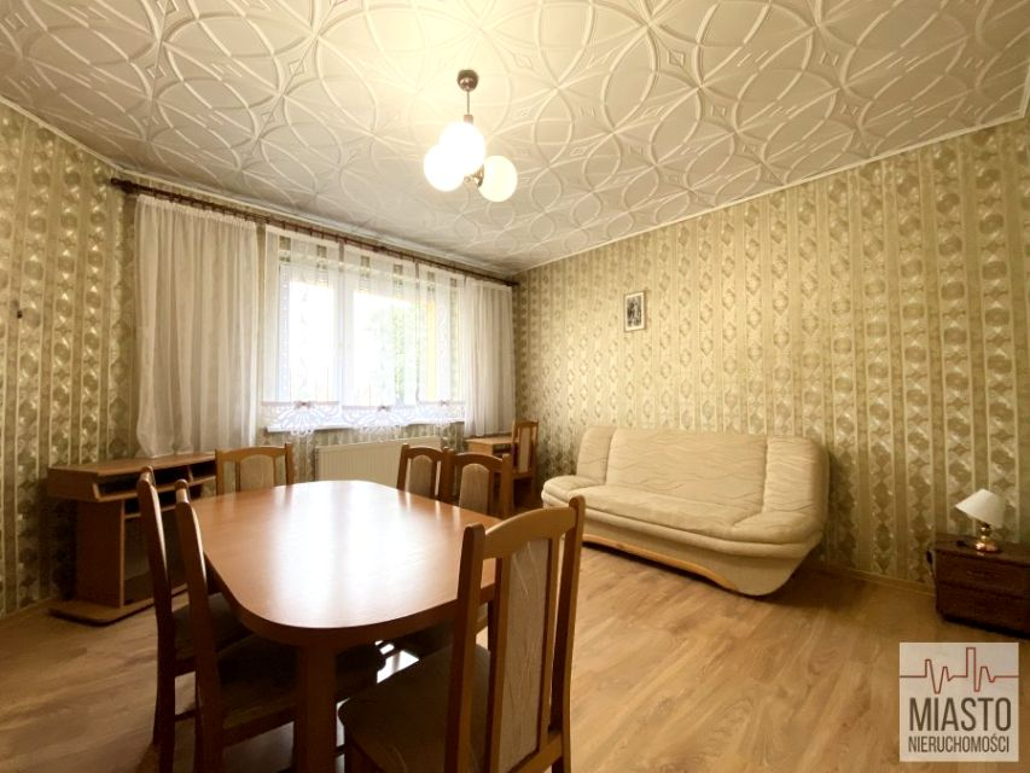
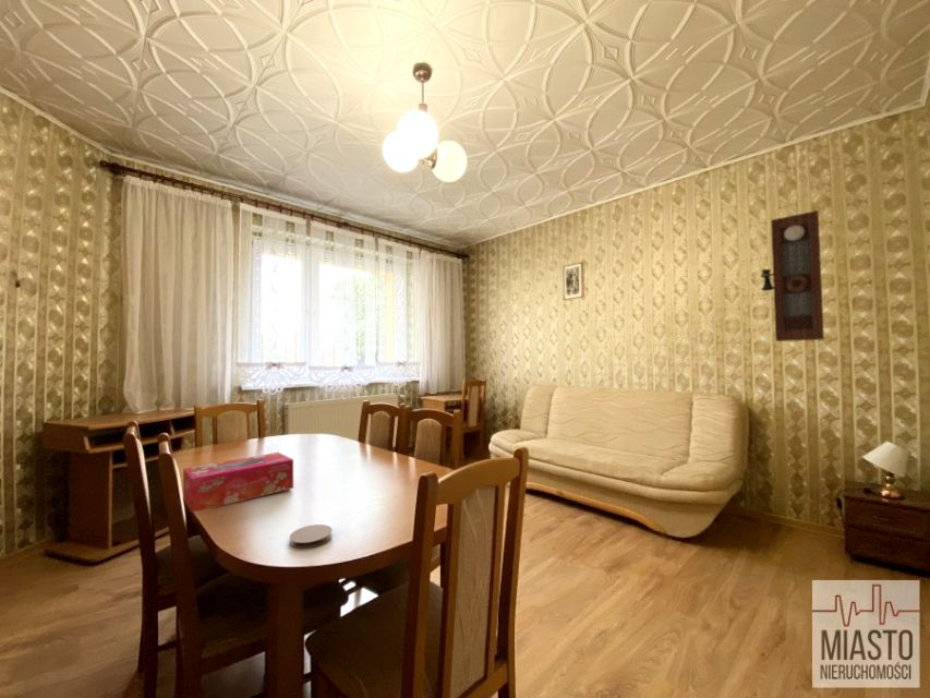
+ coaster (311, 535)
+ pendulum clock (789, 279)
+ tissue box (240, 479)
